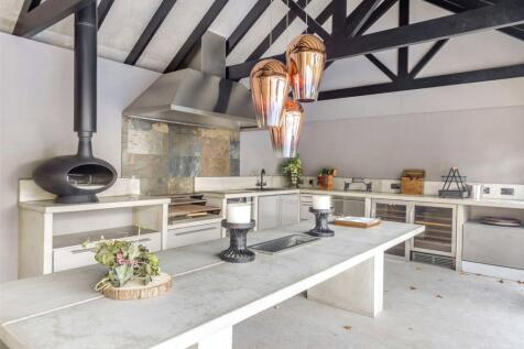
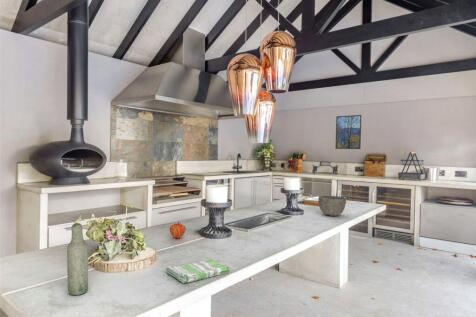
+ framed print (348, 132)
+ fruit (177, 229)
+ bottle (78, 258)
+ bowl (331, 206)
+ dish towel (197, 268)
